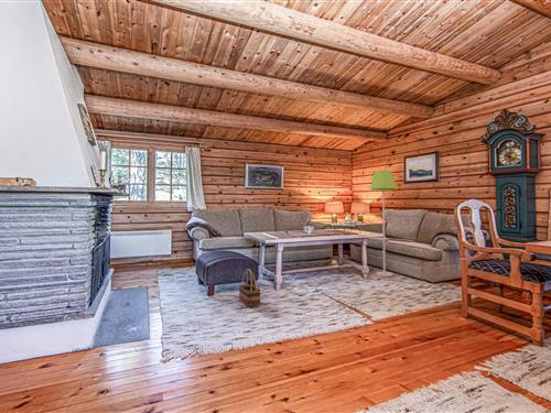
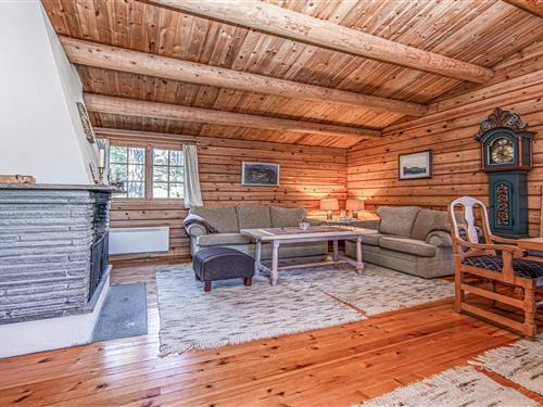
- basket (249, 285)
- floor lamp (383, 222)
